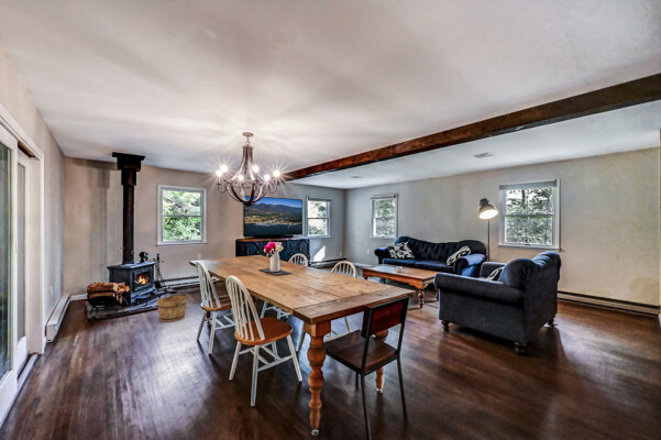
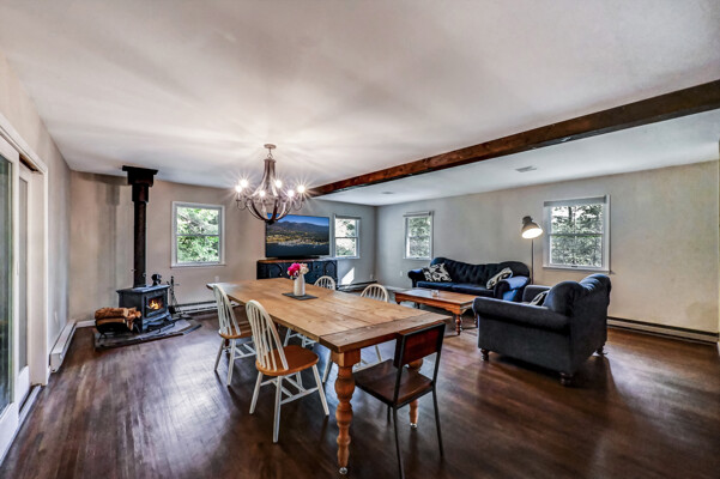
- bucket (173, 307)
